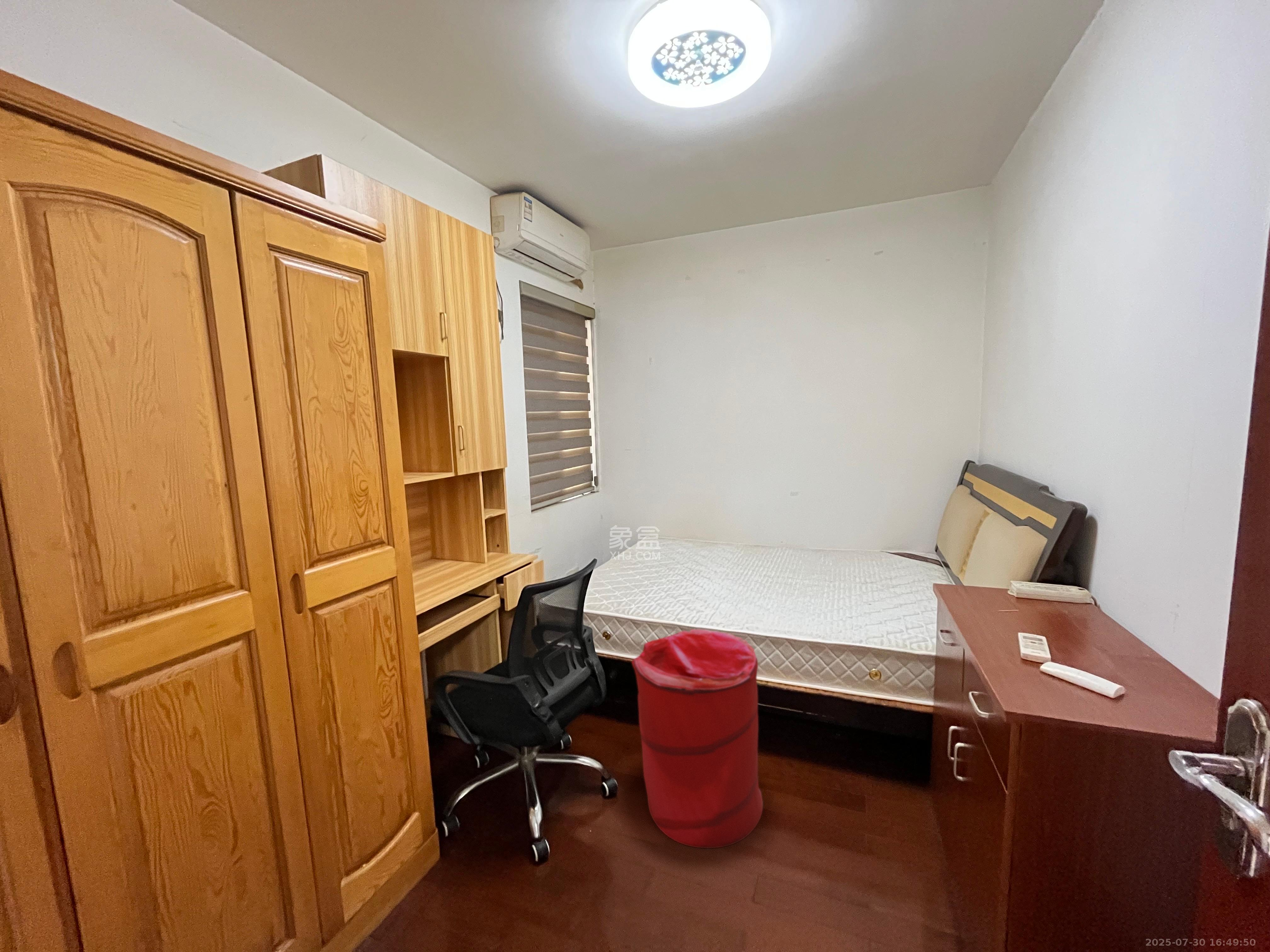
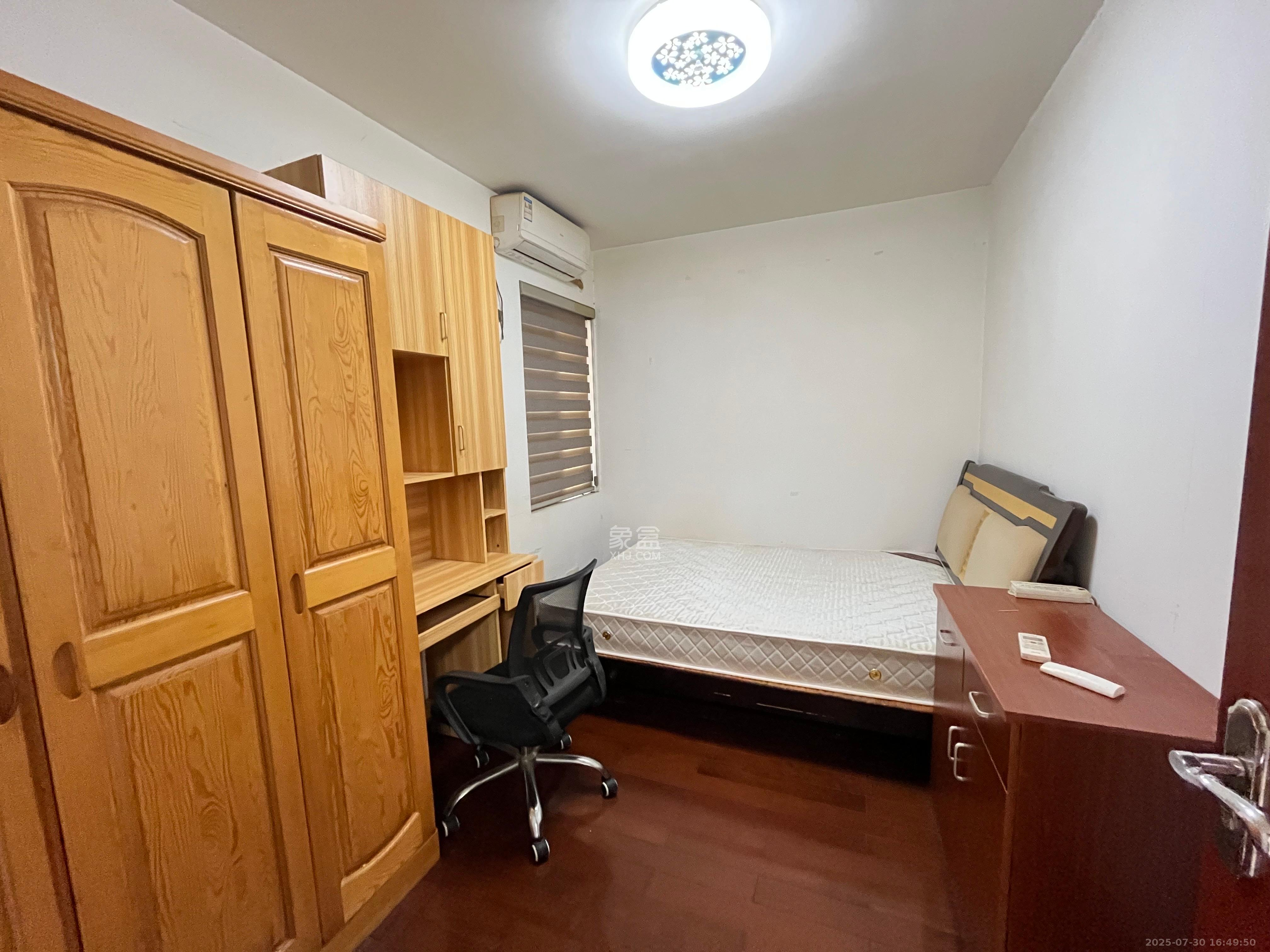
- laundry hamper (697, 726)
